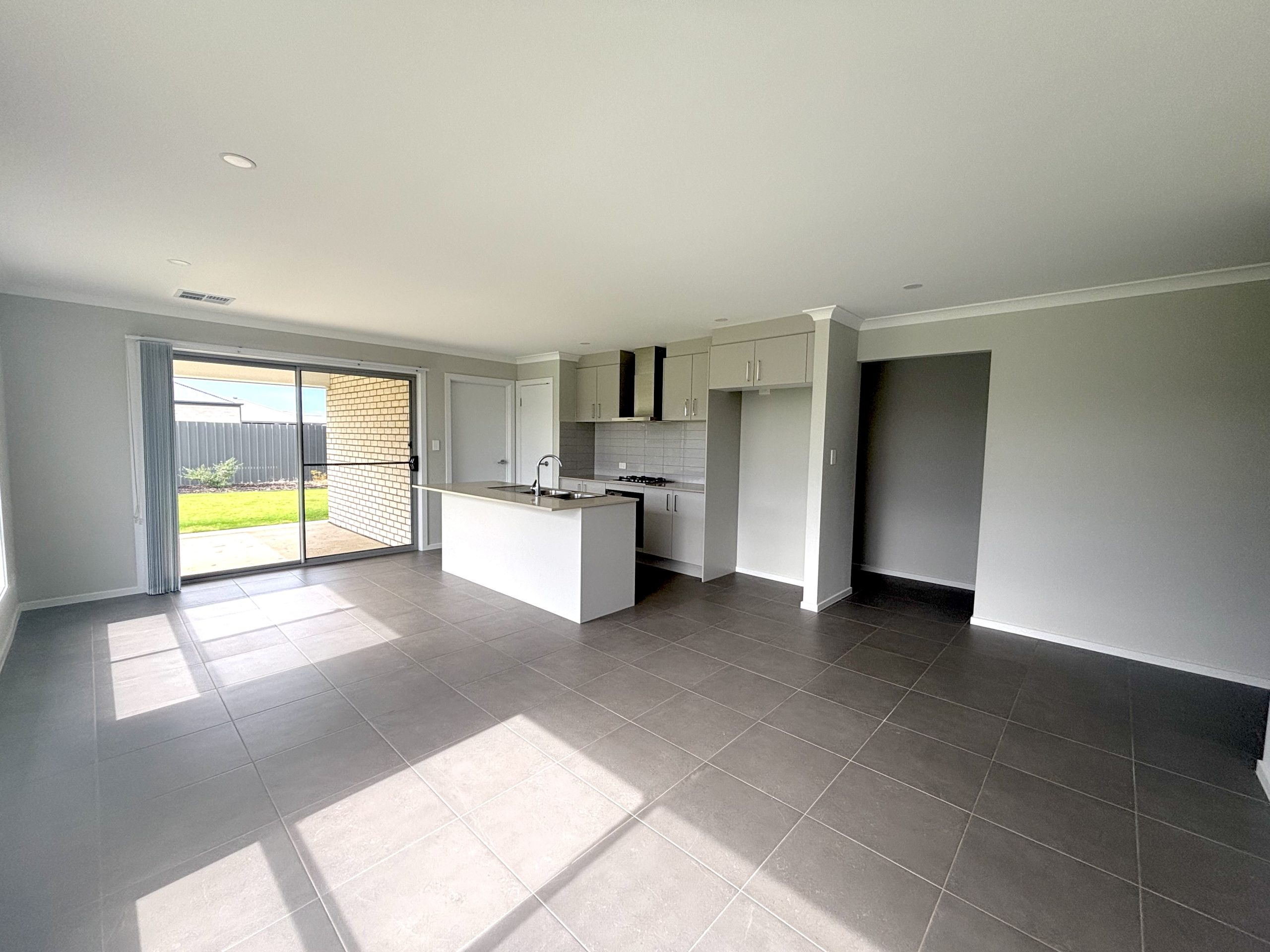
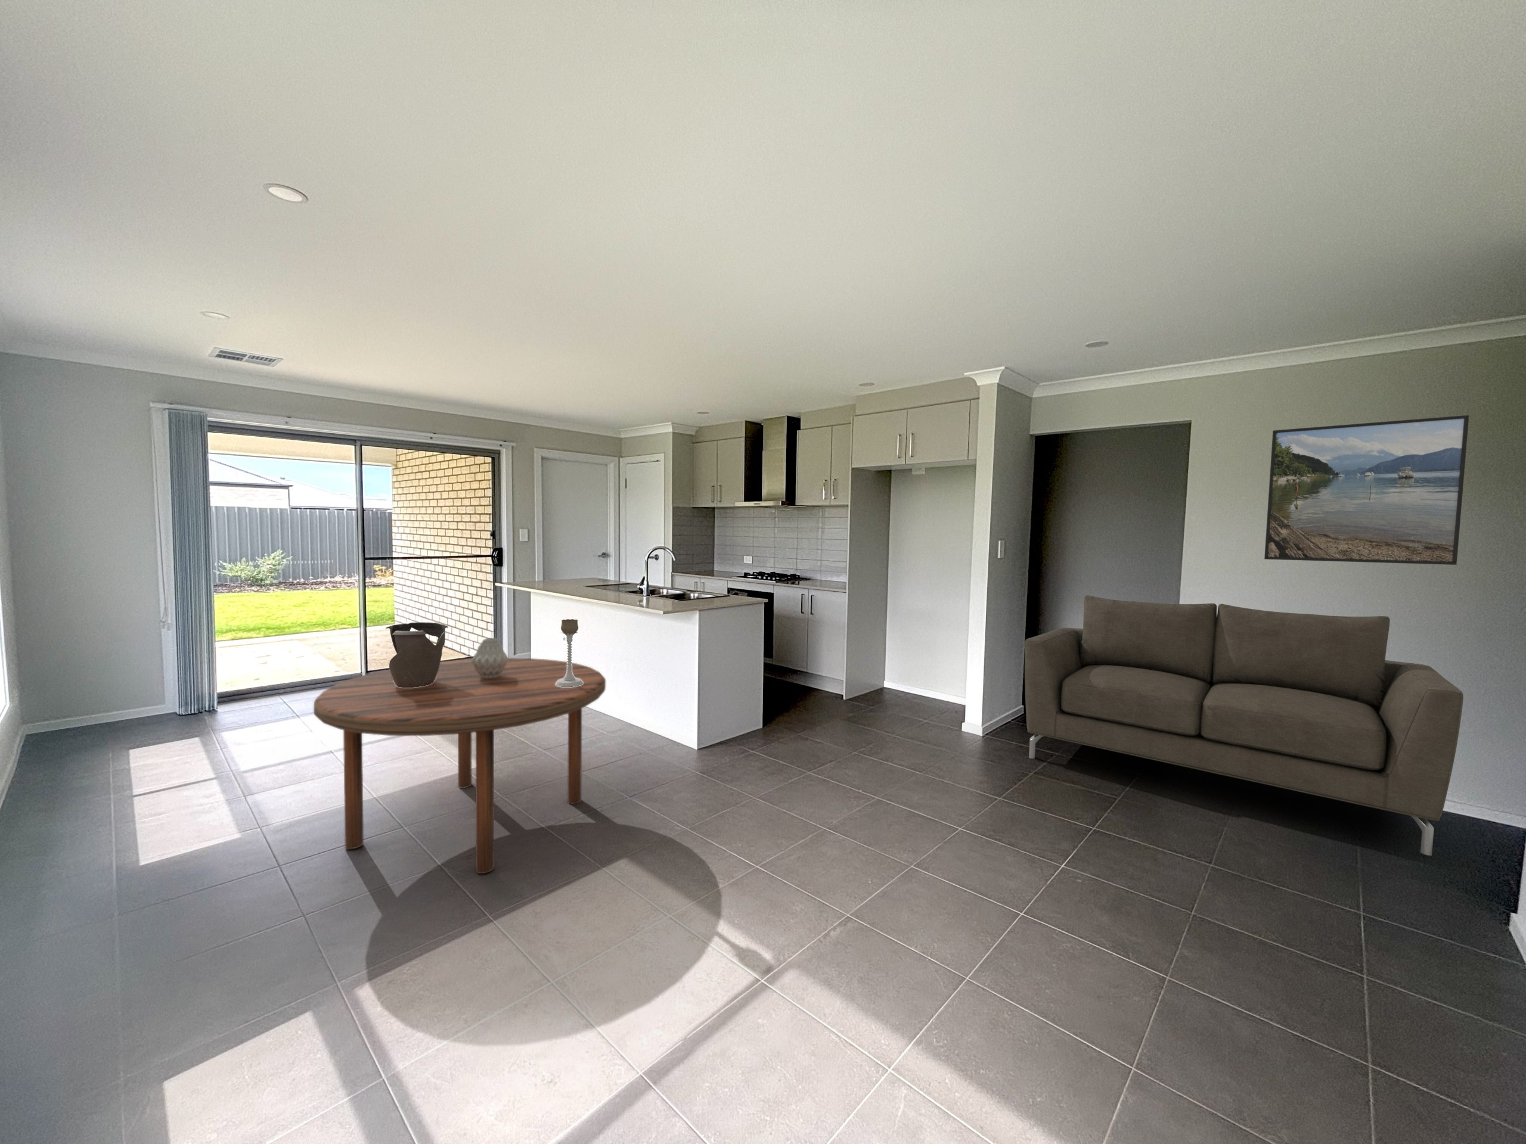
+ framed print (1358, 493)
+ decorative bowl (417, 654)
+ vase (490, 657)
+ sofa (1209, 692)
+ dining table (471, 752)
+ candle holder (570, 651)
